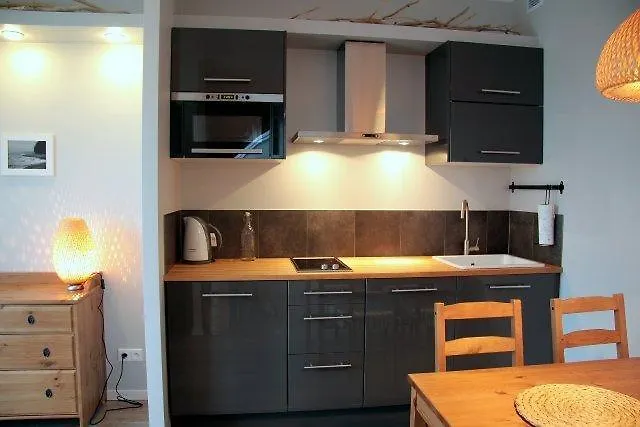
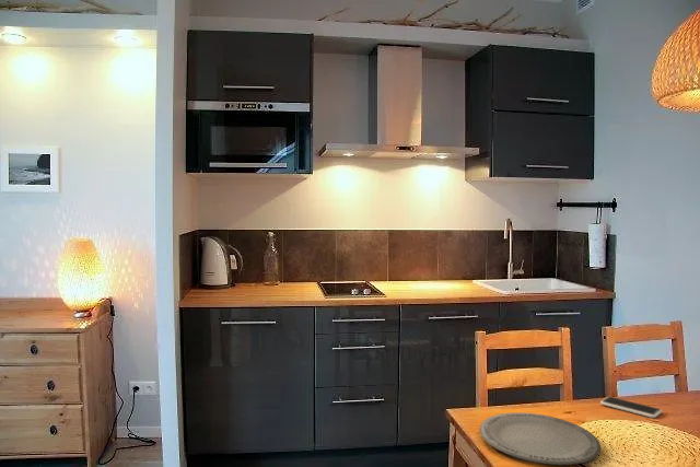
+ smartphone (630, 406)
+ plate (537, 437)
